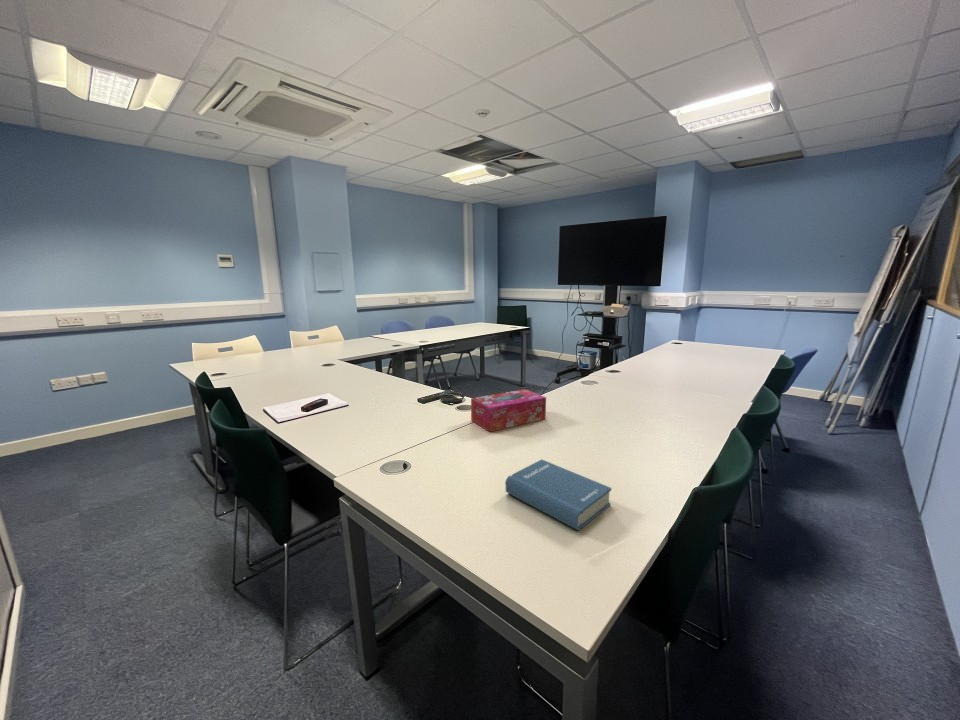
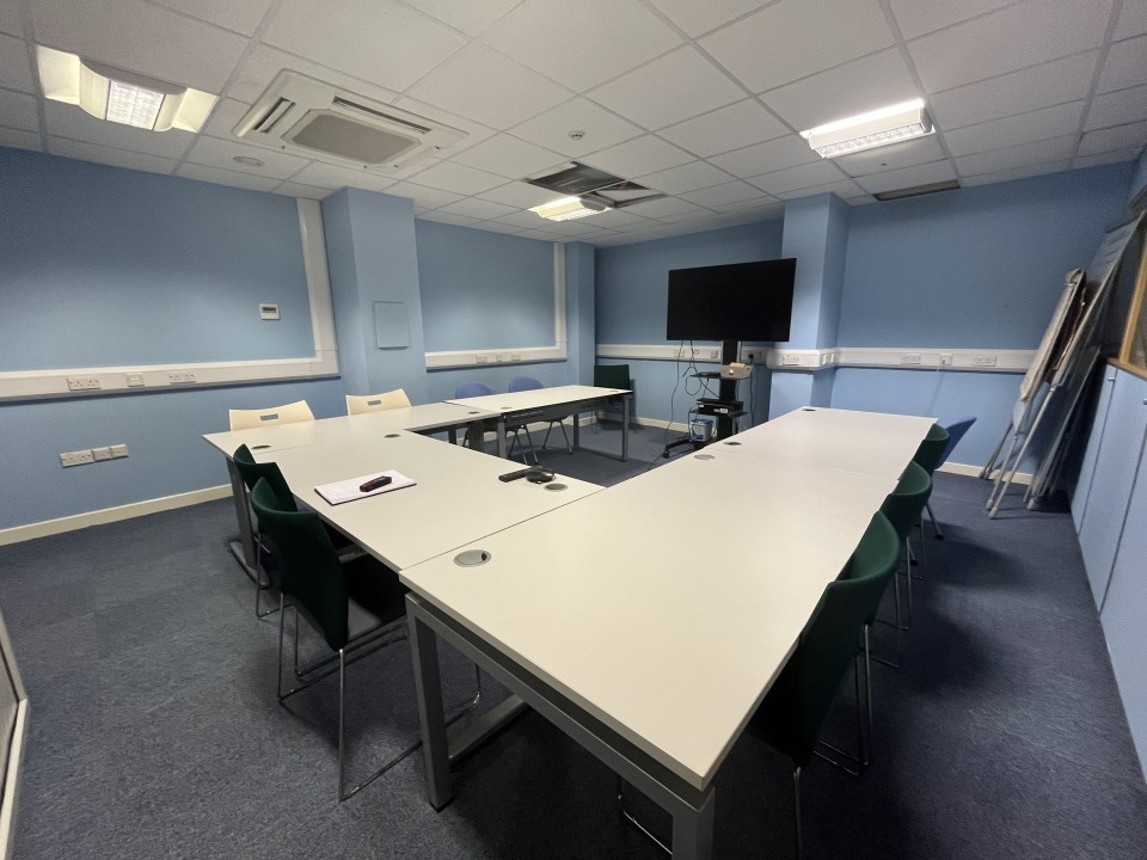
- book (556, 491)
- tissue box (508, 408)
